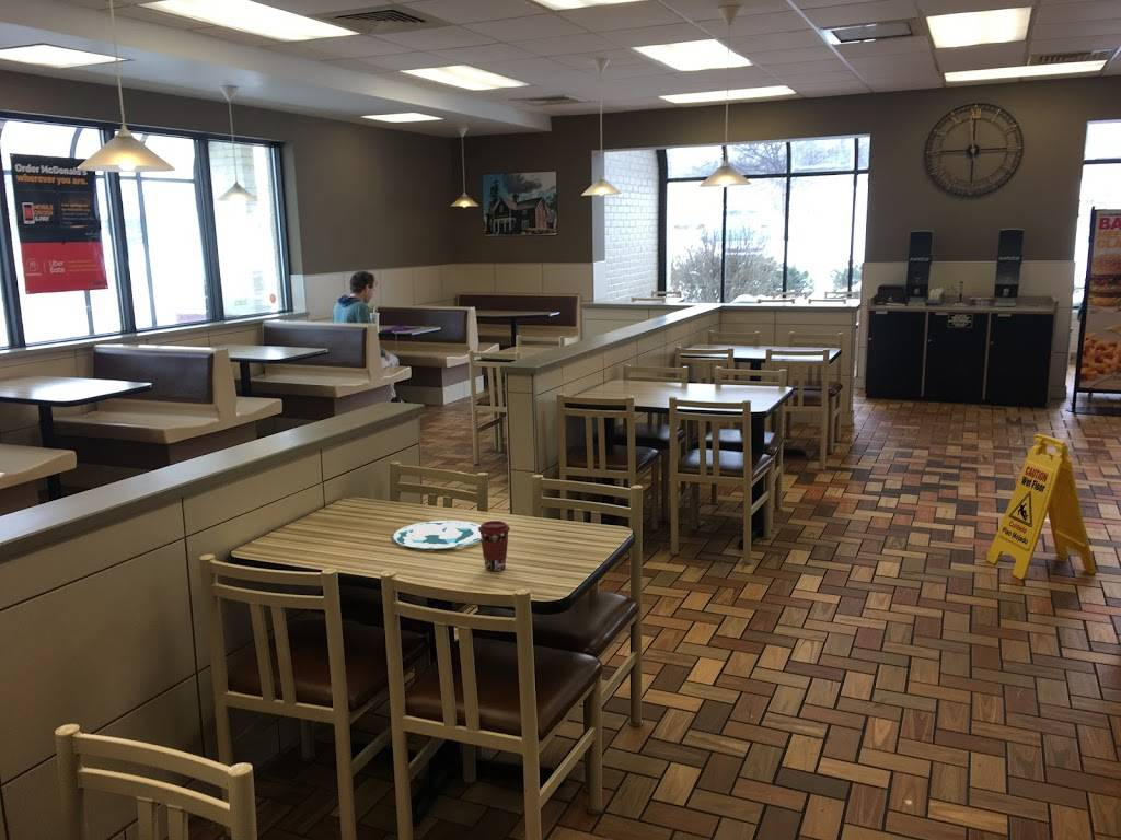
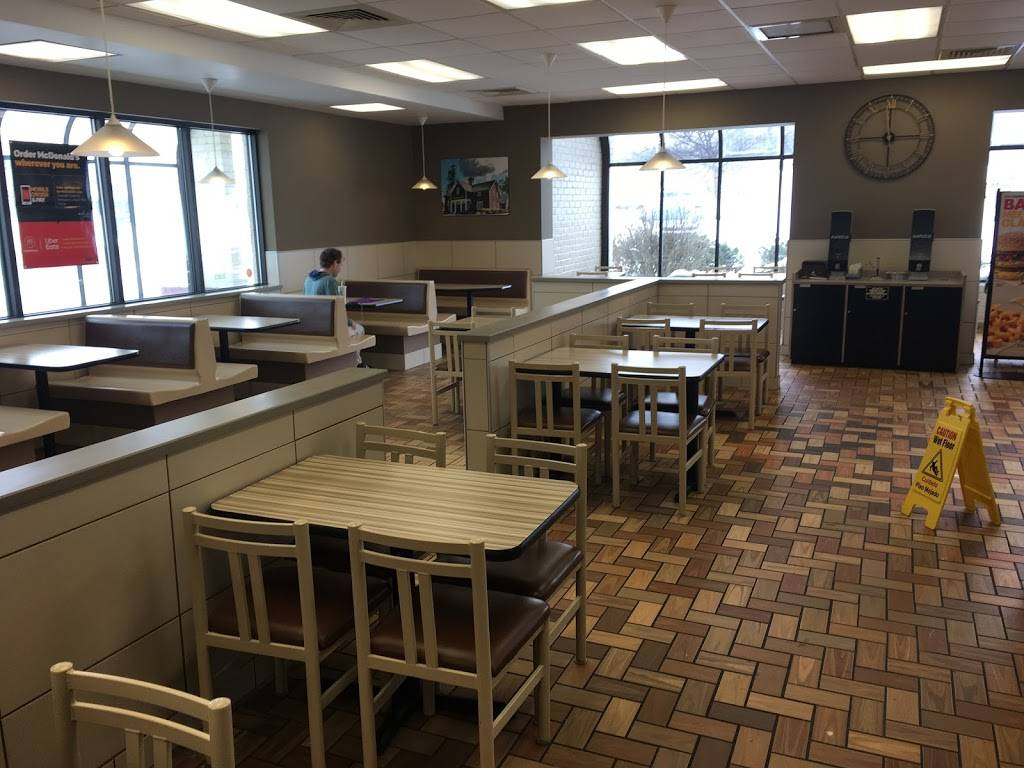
- coffee cup (494, 546)
- plate (440, 529)
